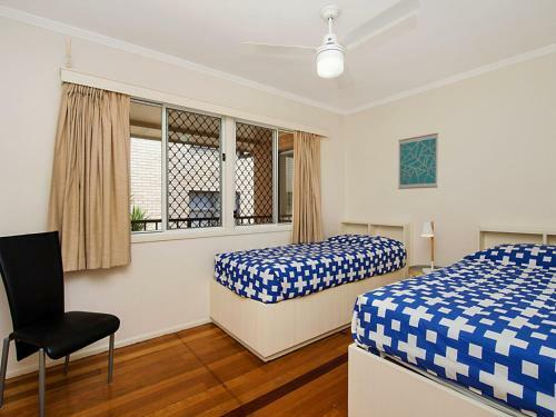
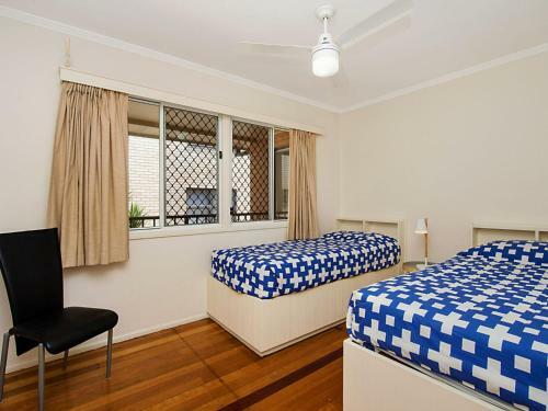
- wall art (417, 162)
